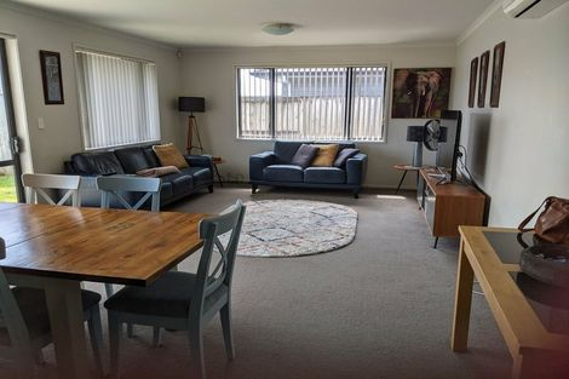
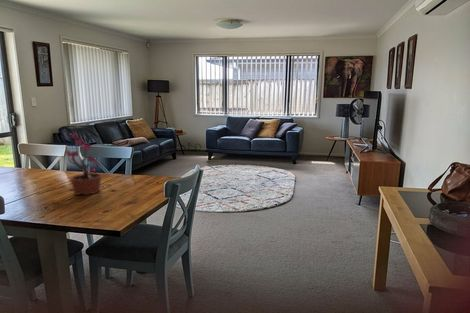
+ potted plant (90, 161)
